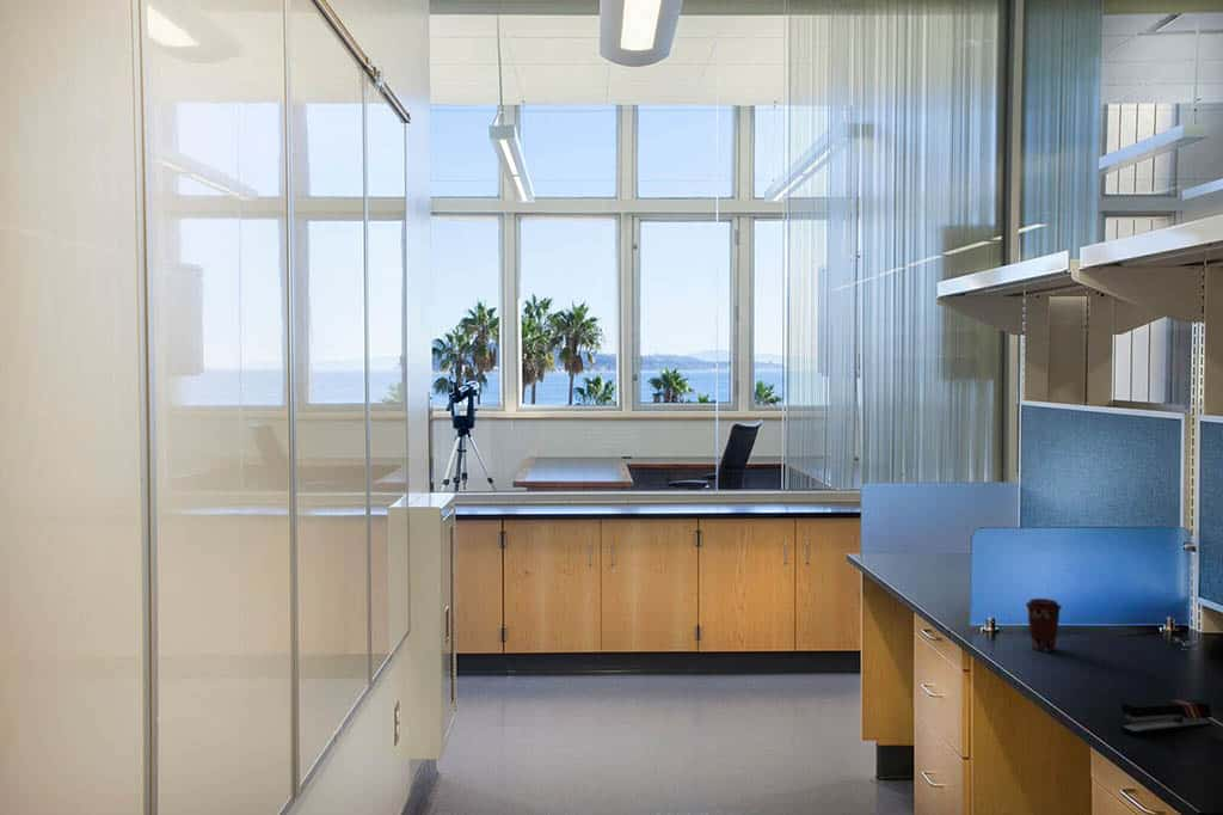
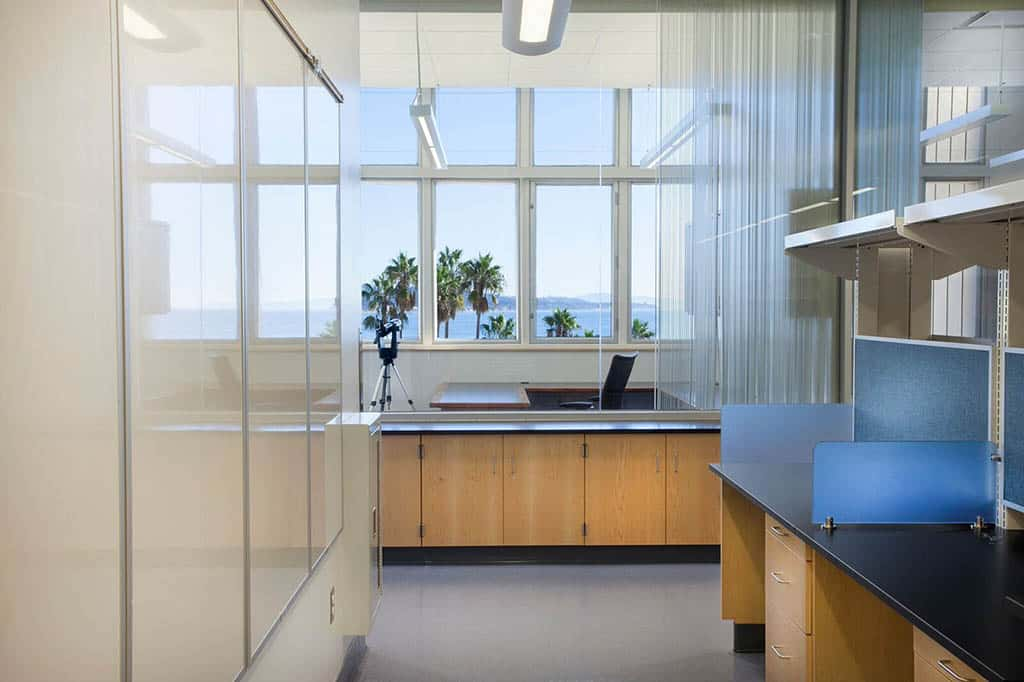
- coffee cup (1043, 624)
- stapler (1166, 713)
